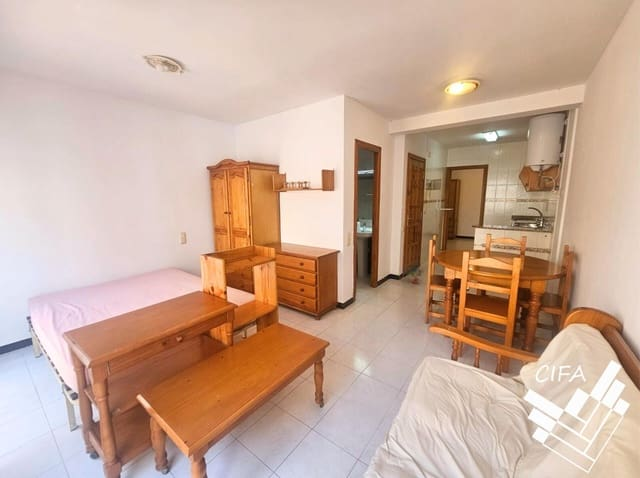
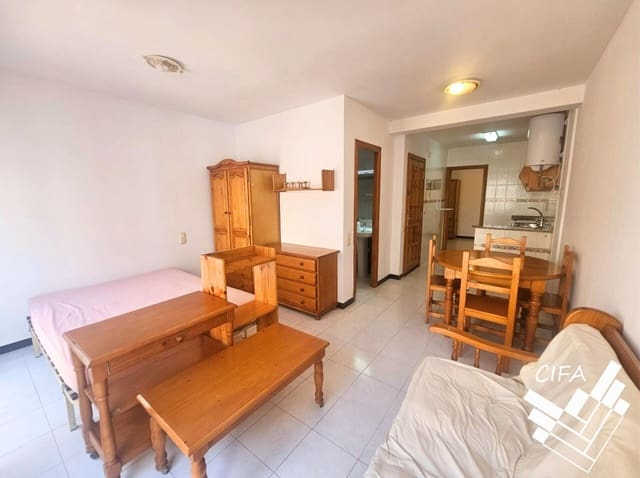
- potted plant (413, 273)
